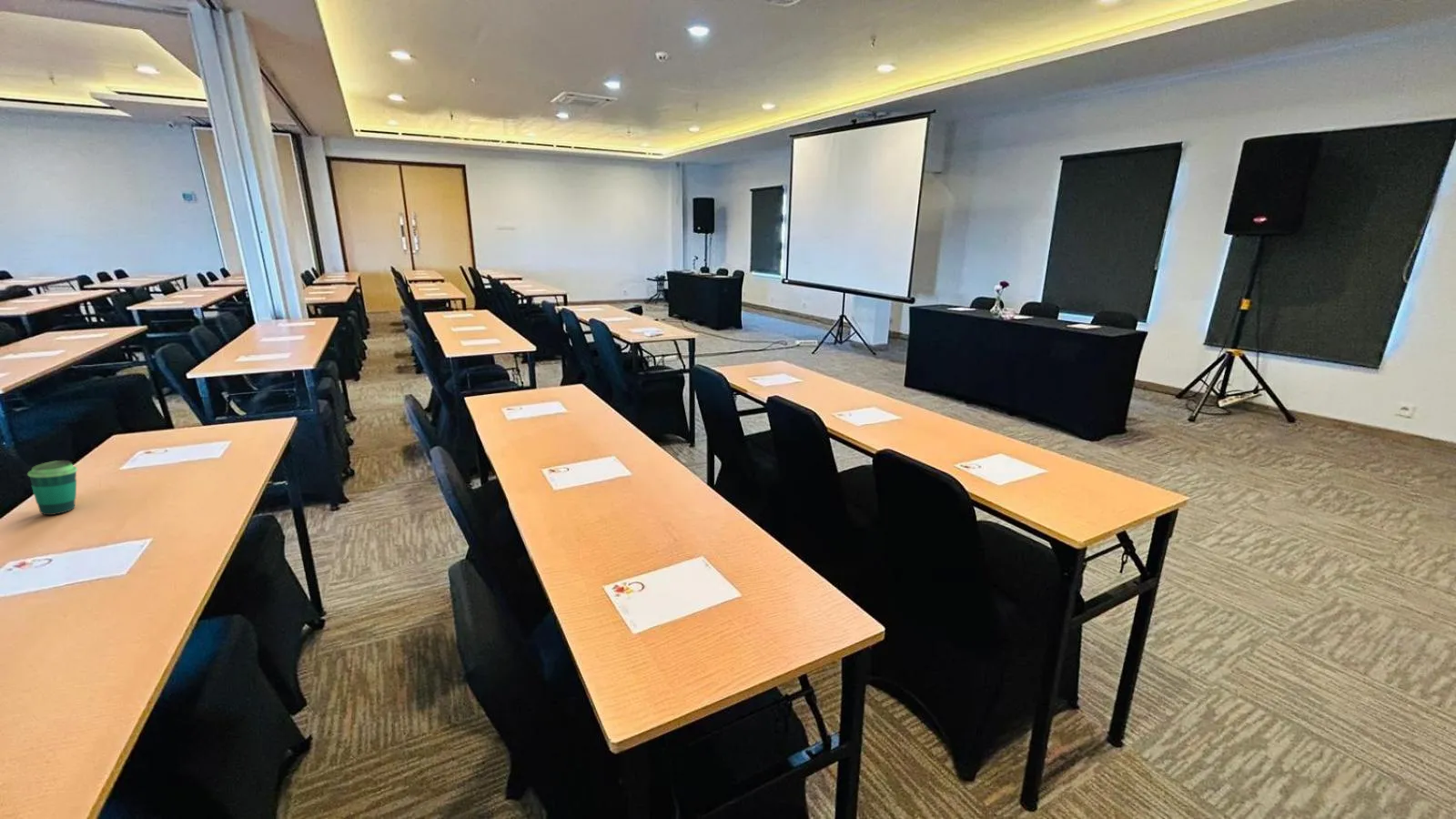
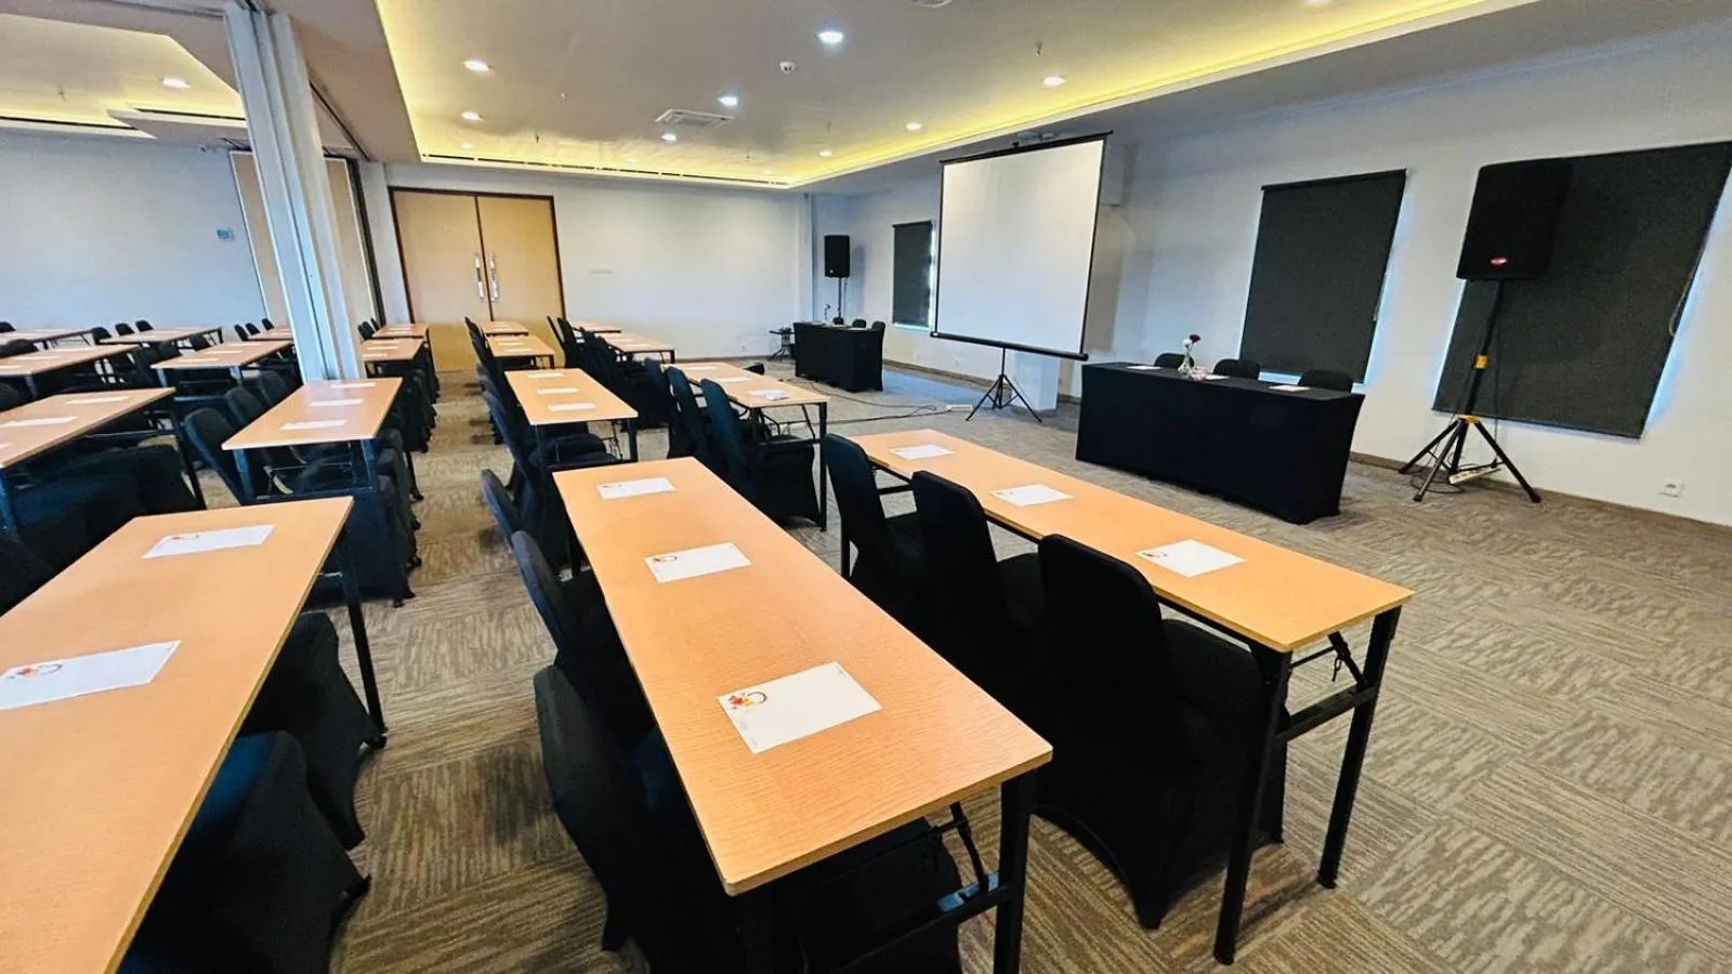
- cup (57, 487)
